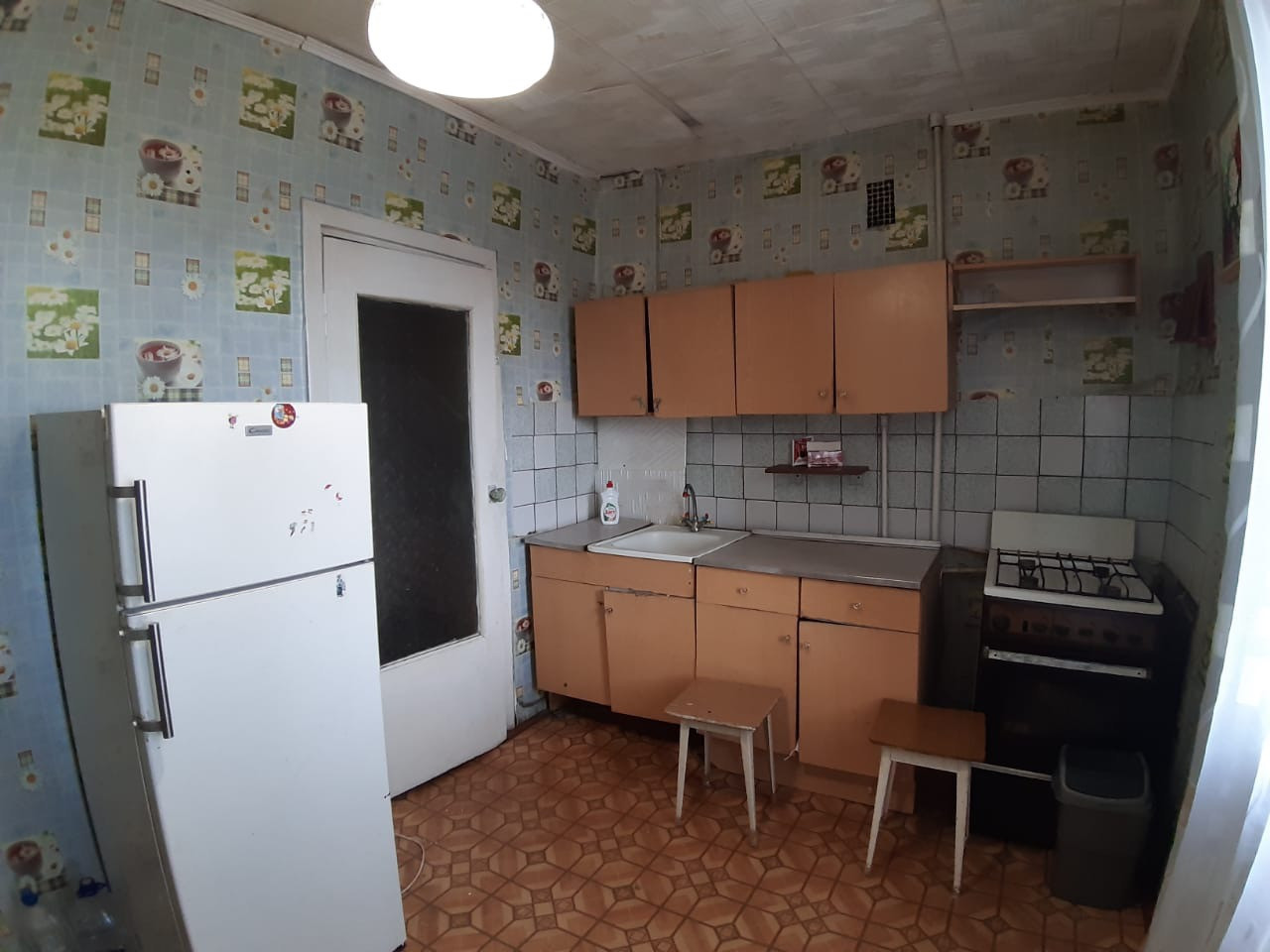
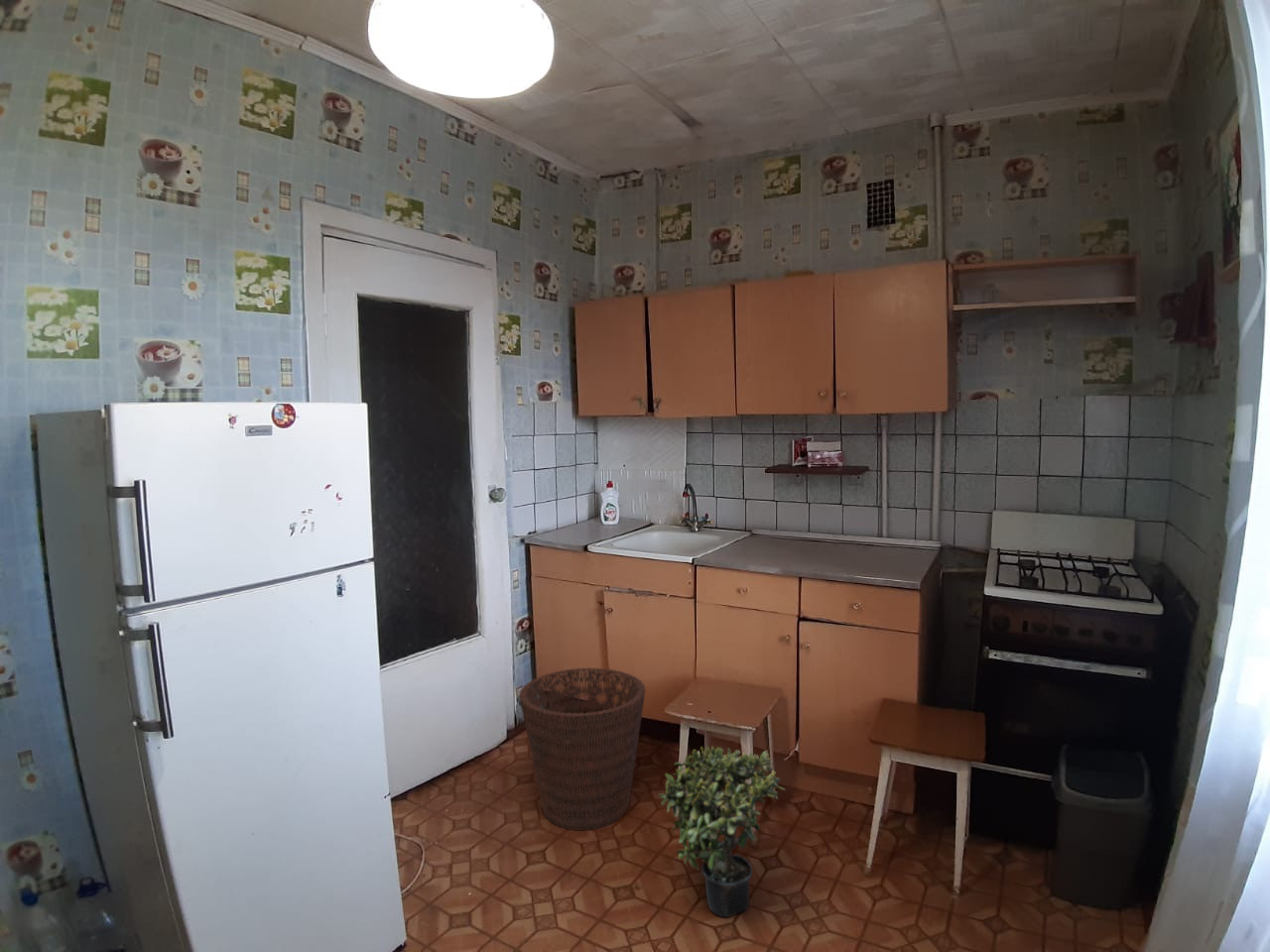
+ potted plant (730, 823)
+ basket (583, 747)
